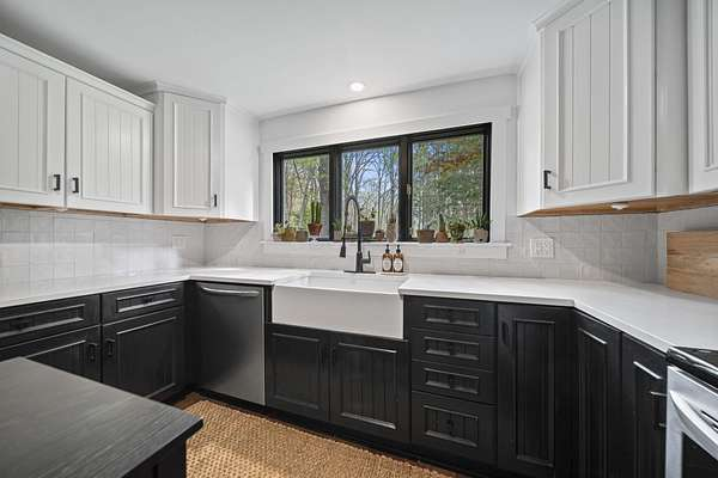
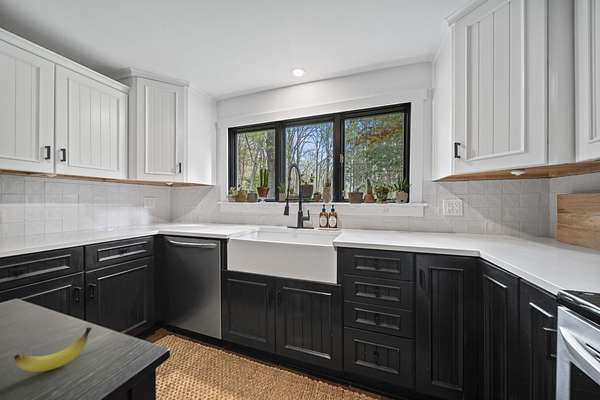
+ banana (56, 353)
